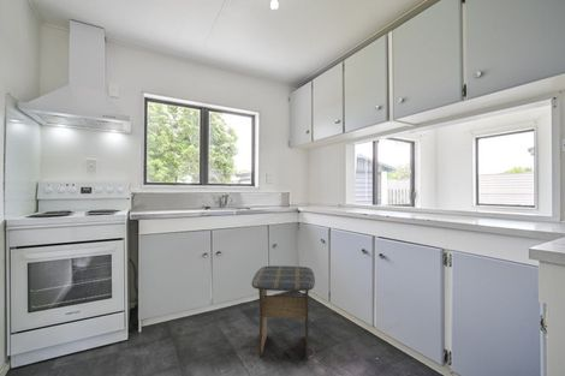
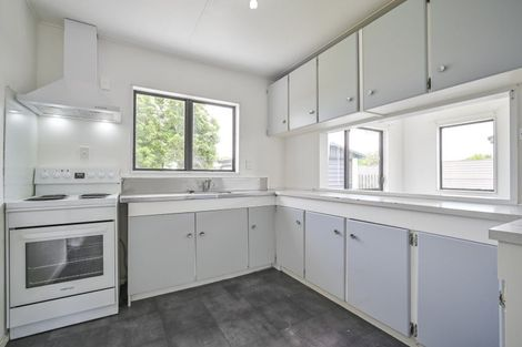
- stool (284, 310)
